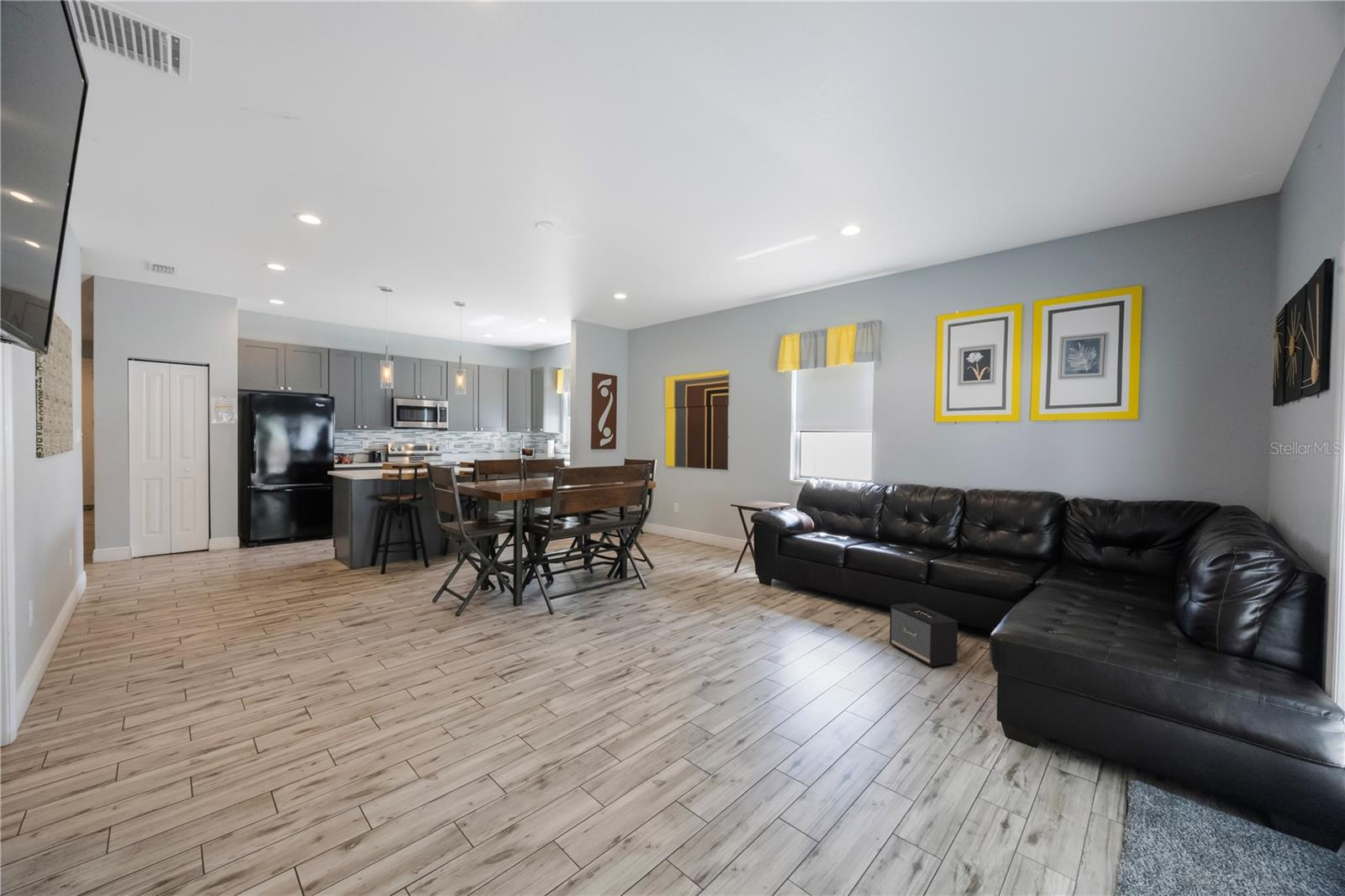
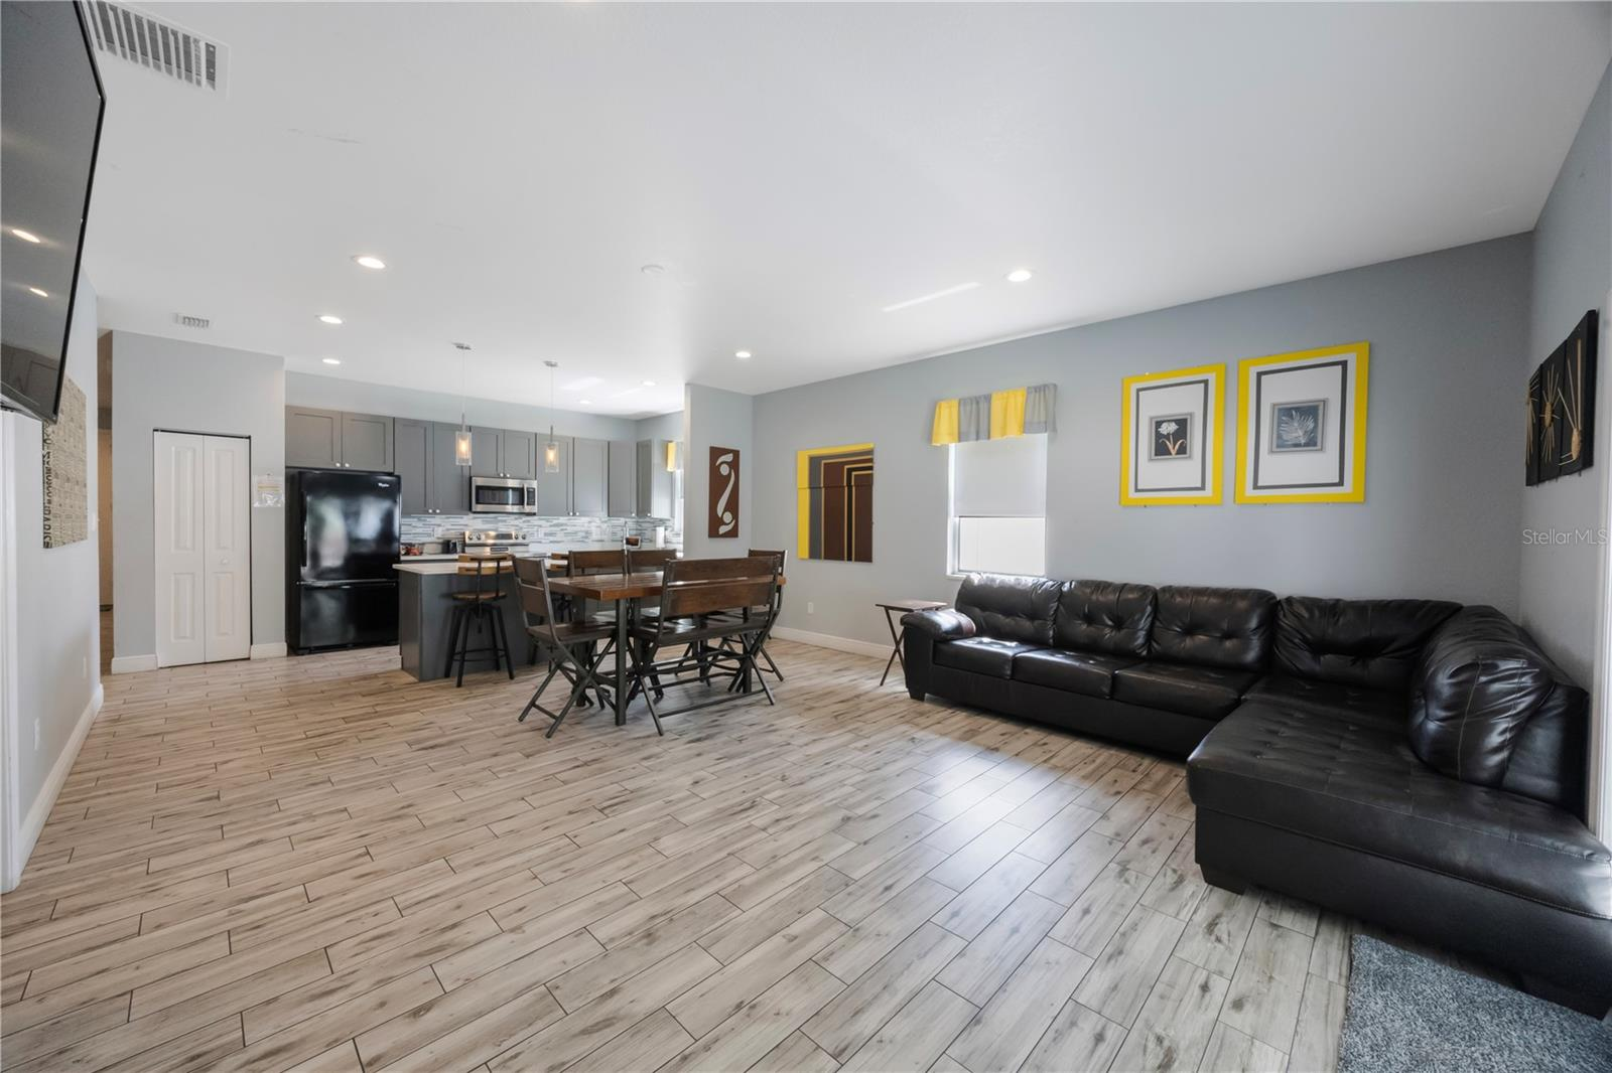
- speaker (922, 633)
